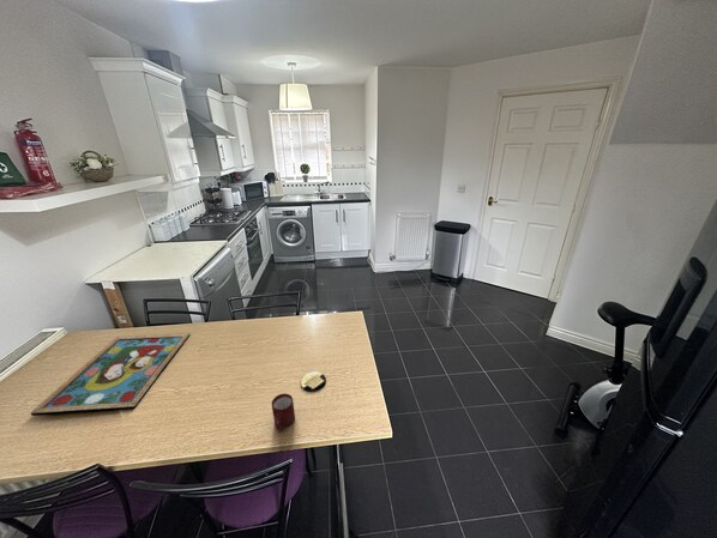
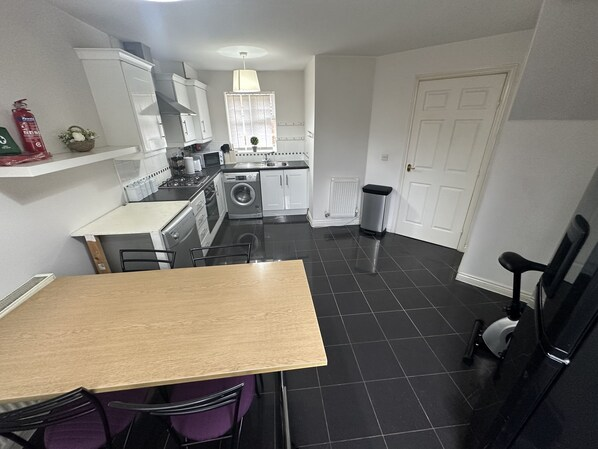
- coaster (313, 381)
- framed painting (125, 367)
- cup (282, 415)
